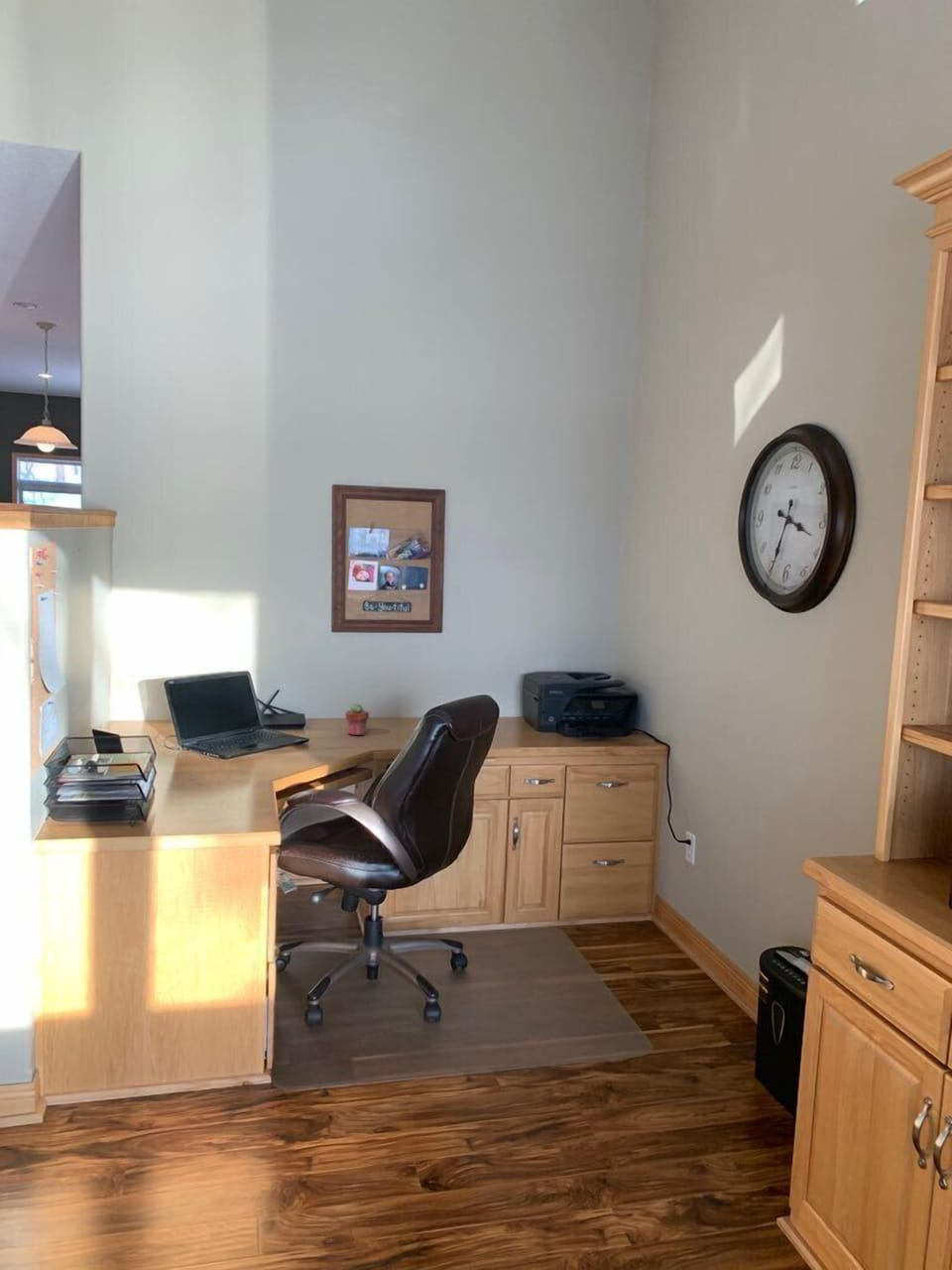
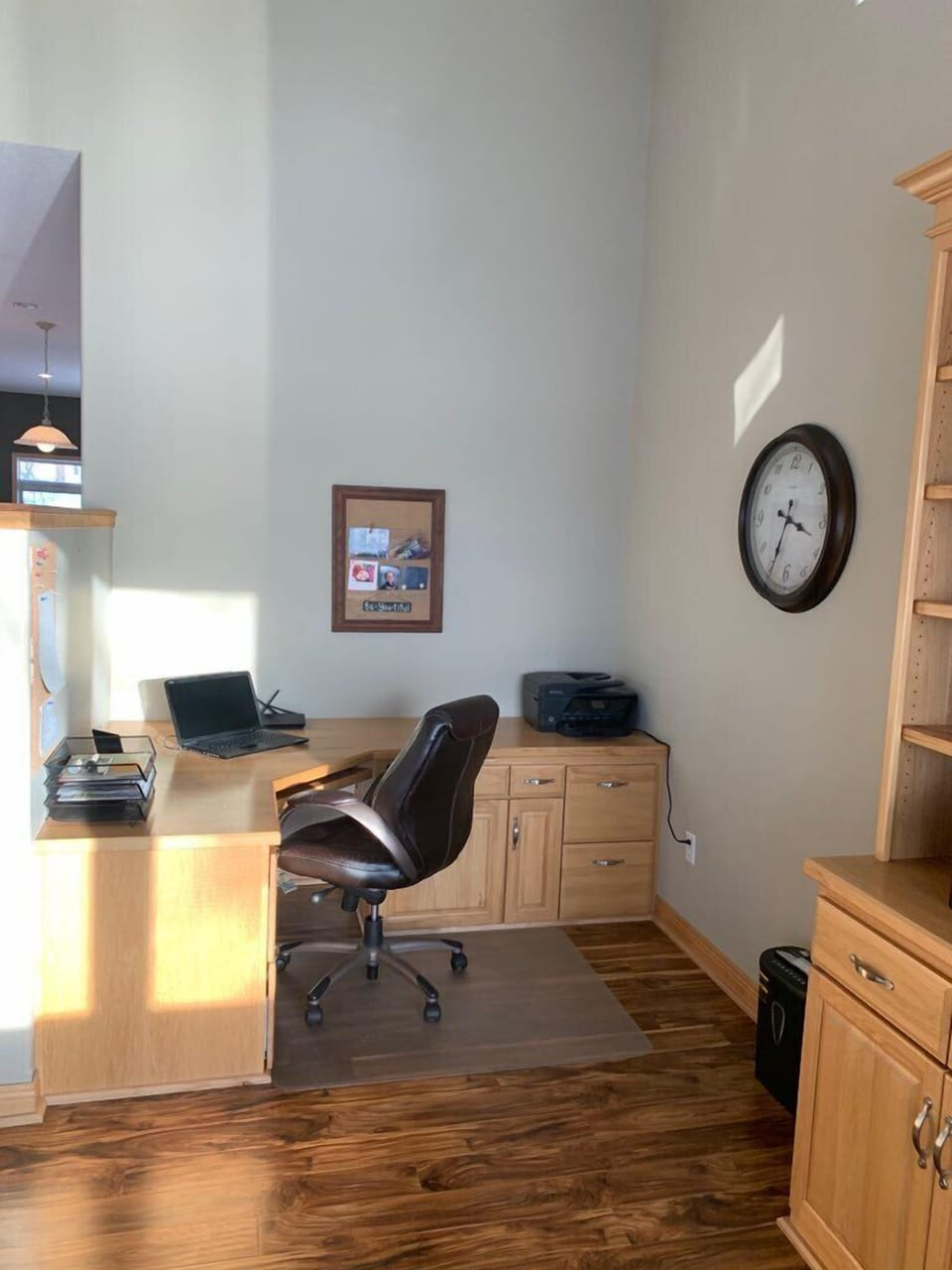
- potted succulent (357, 718)
